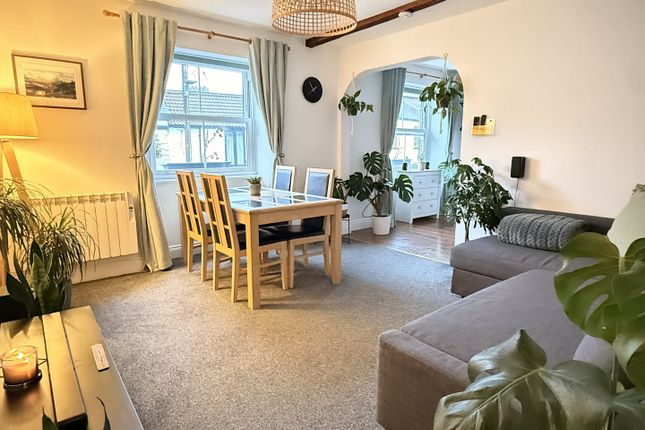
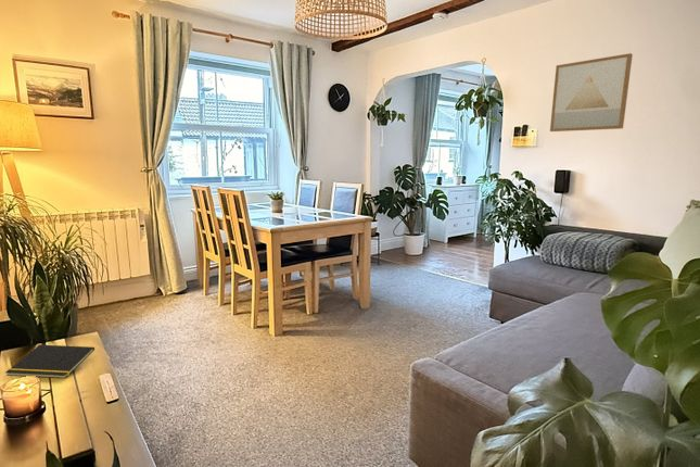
+ notepad (51, 361)
+ wall art (587, 96)
